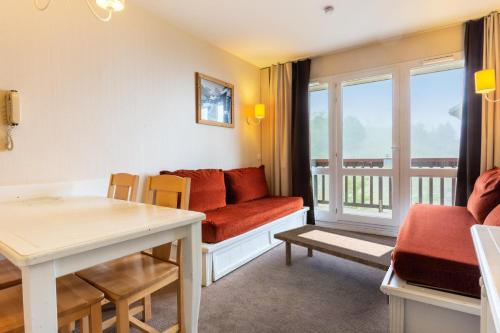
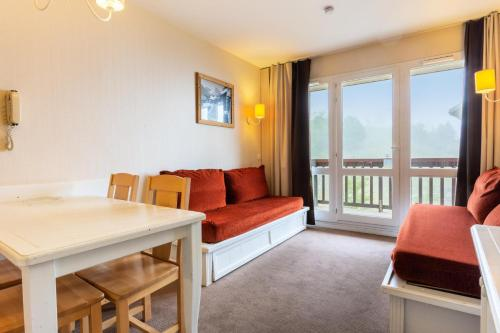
- coffee table (342, 257)
